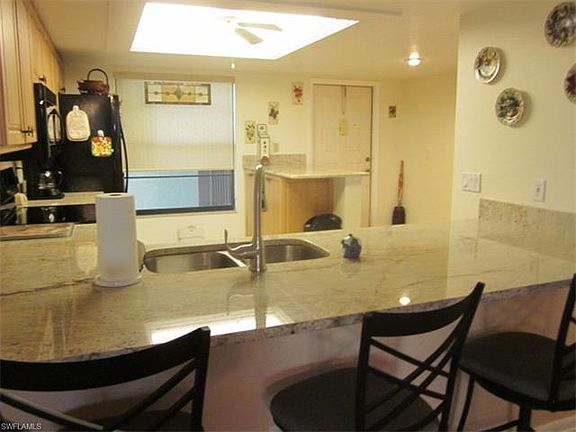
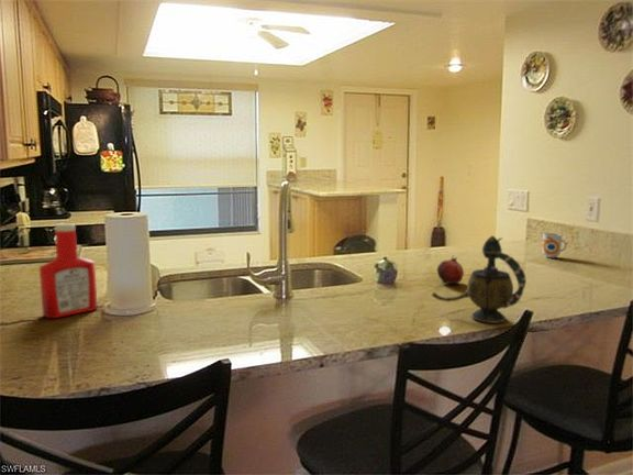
+ soap bottle (67, 268)
+ teapot (477, 275)
+ fruit (451, 268)
+ mug (553, 245)
